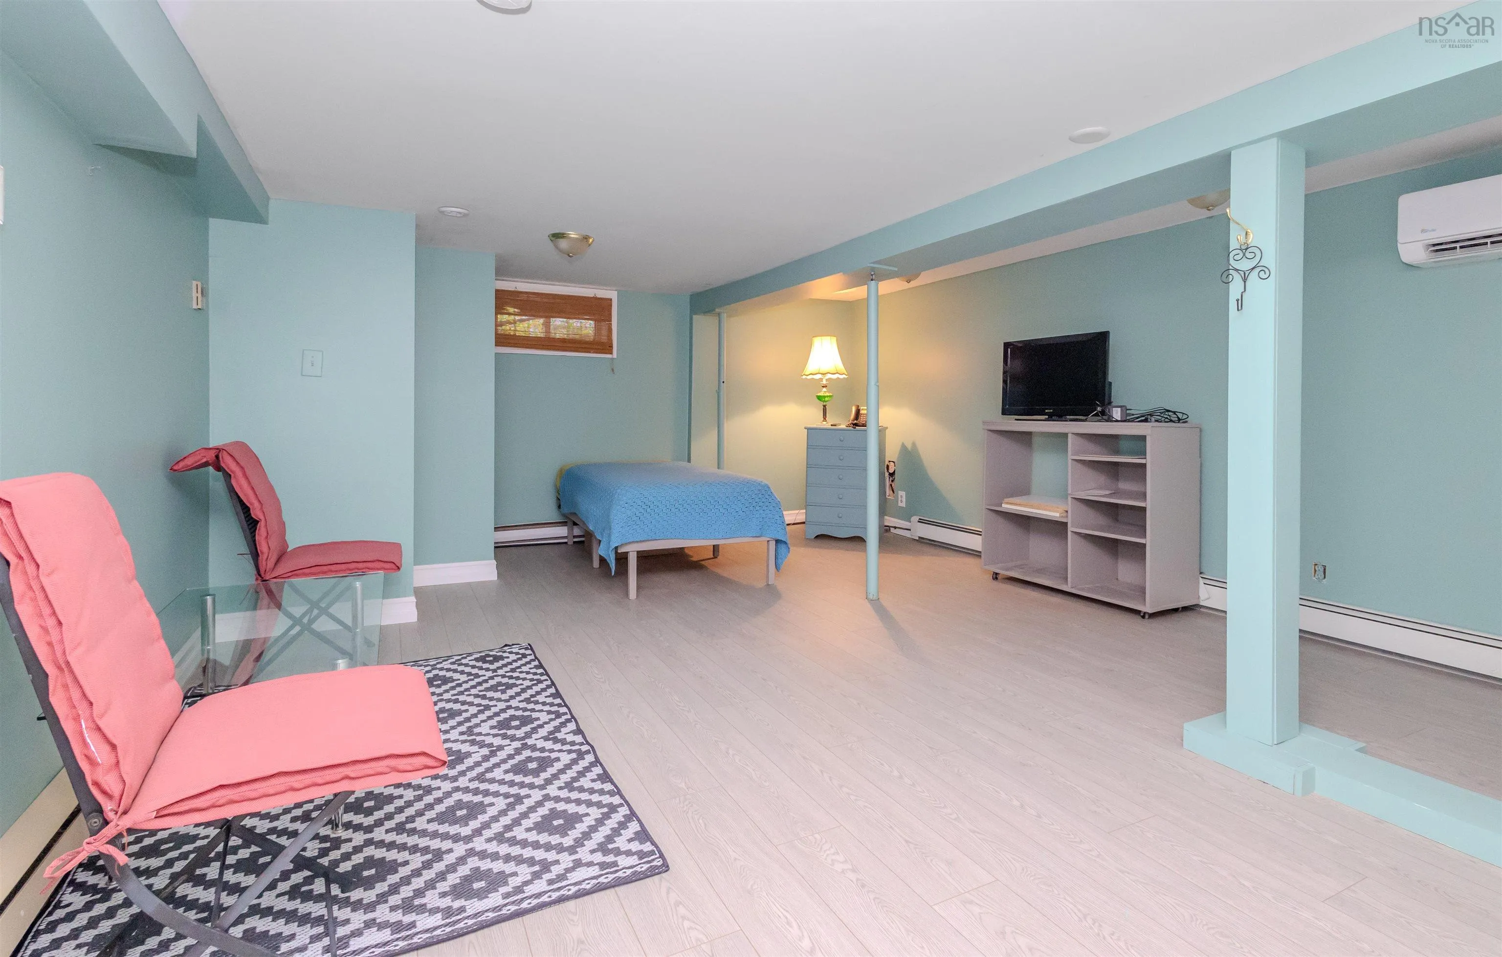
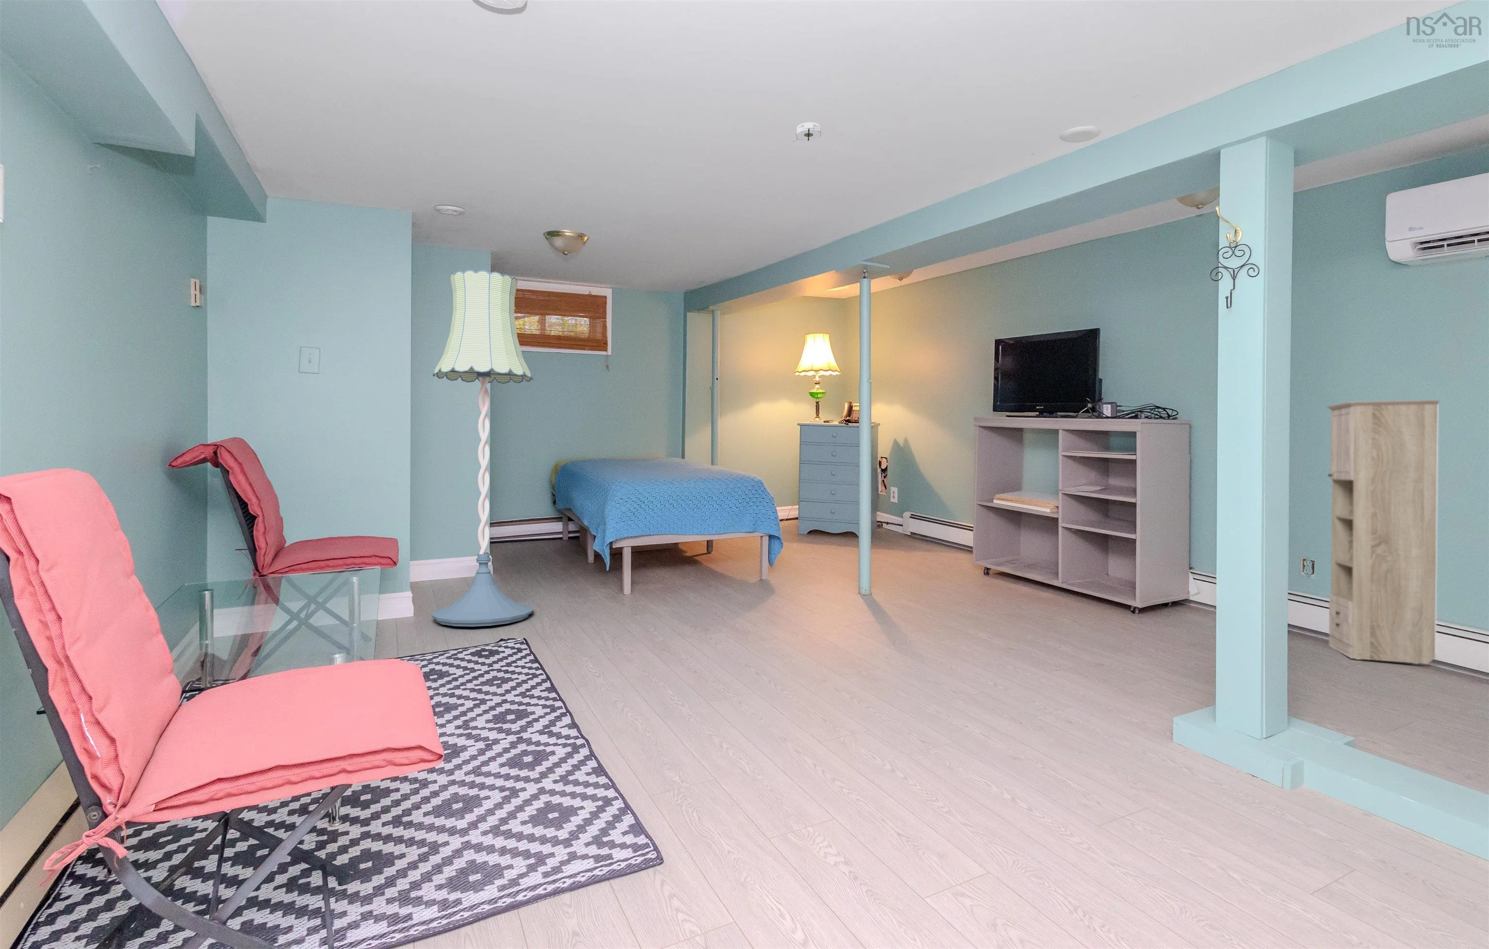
+ smoke detector (807, 131)
+ floor lamp (484, 445)
+ storage cabinet (1379, 529)
